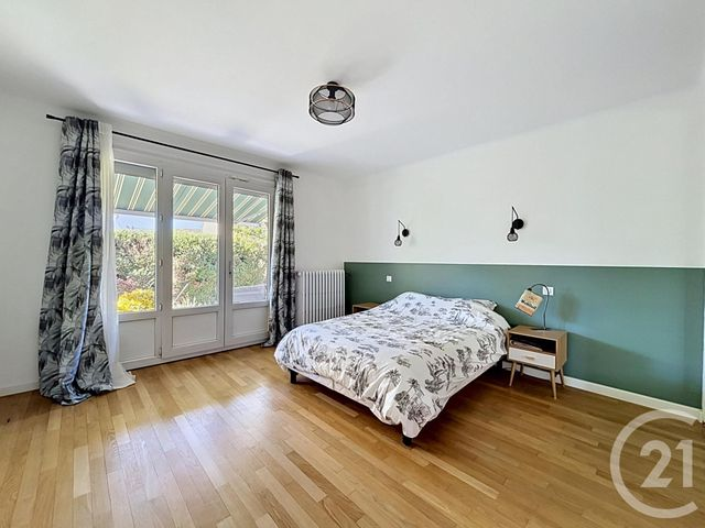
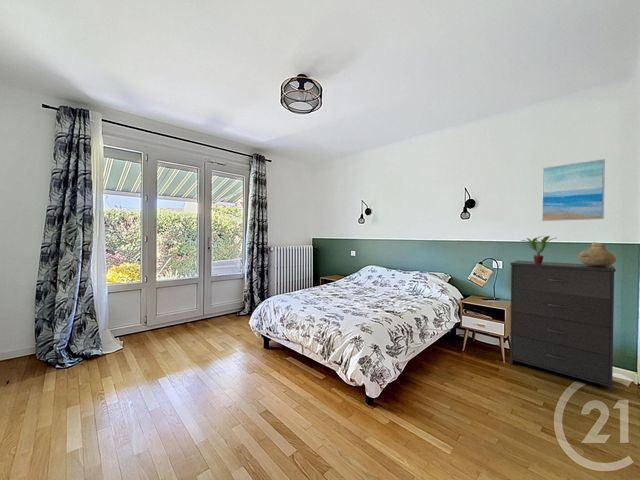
+ ceramic vessel (595, 254)
+ potted plant (539, 248)
+ dresser (558, 317)
+ wall art (571, 192)
